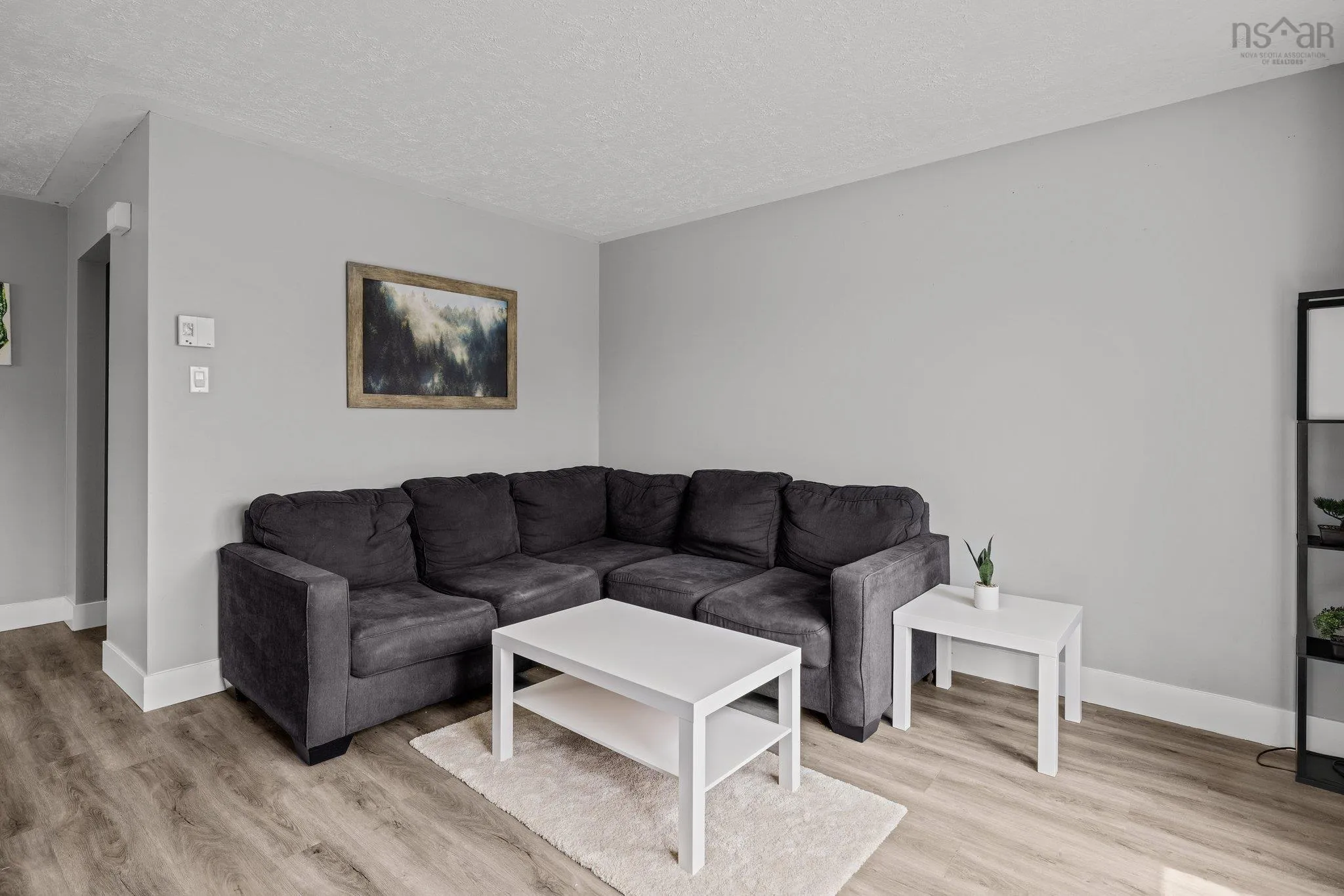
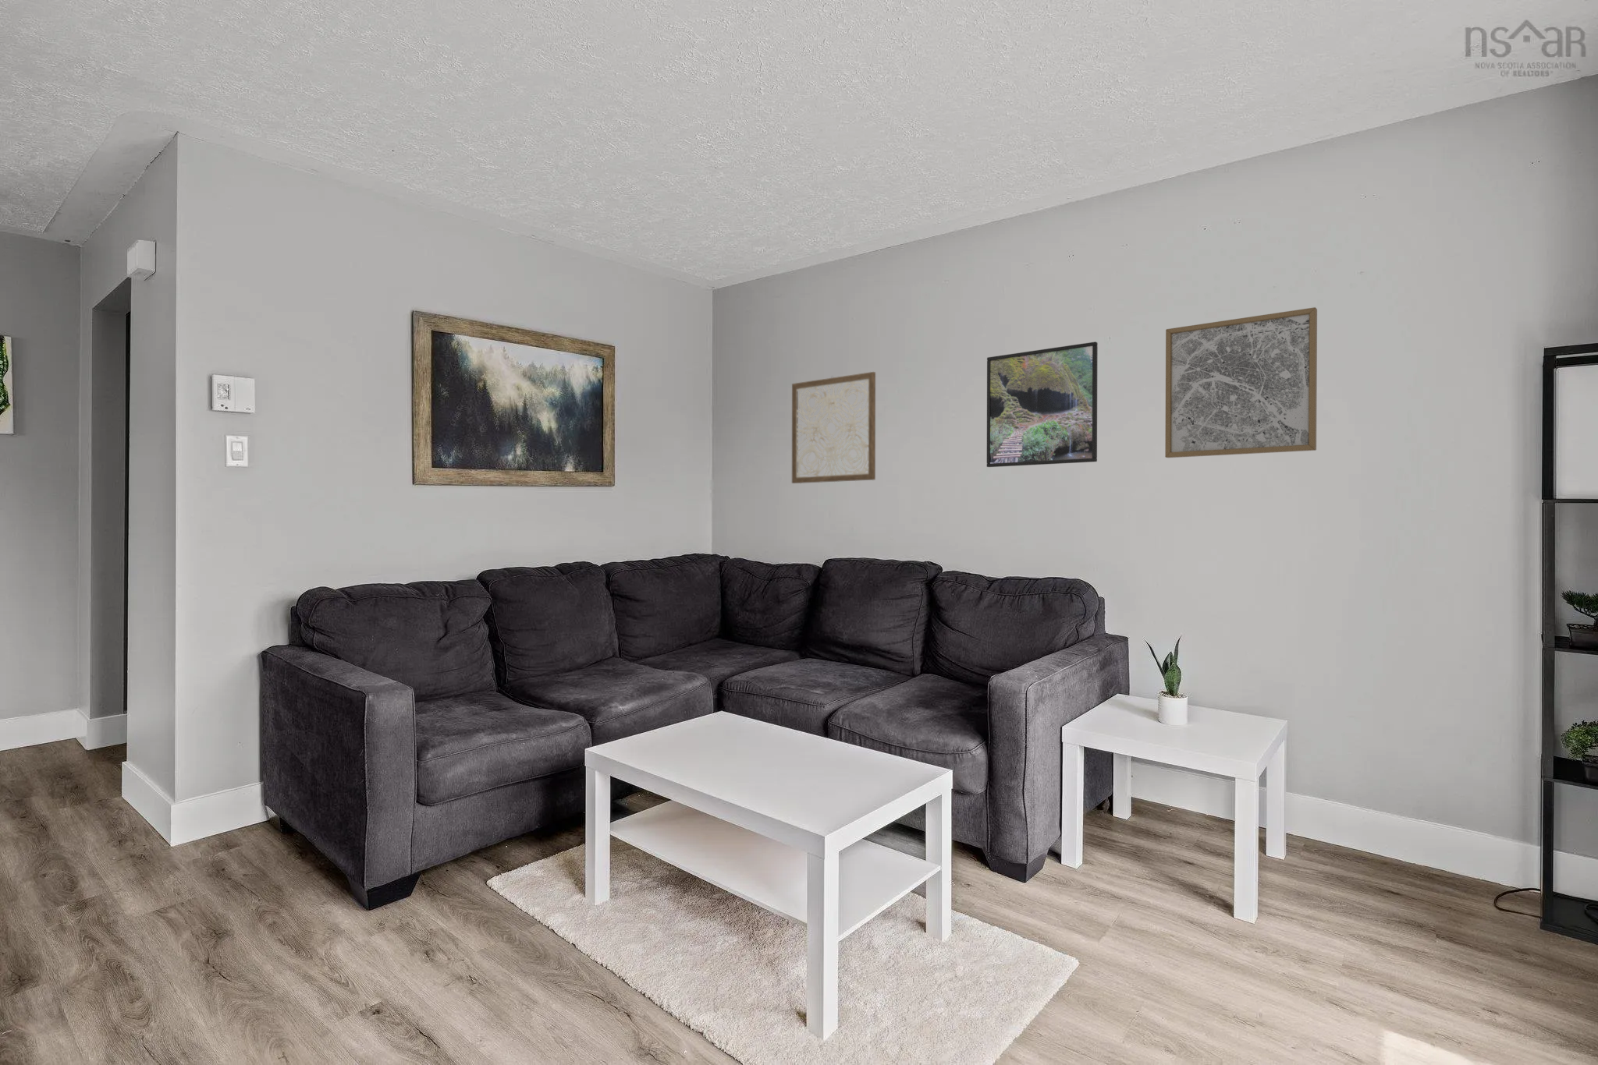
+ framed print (1039, 407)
+ wall art (836, 428)
+ wall art (1237, 386)
